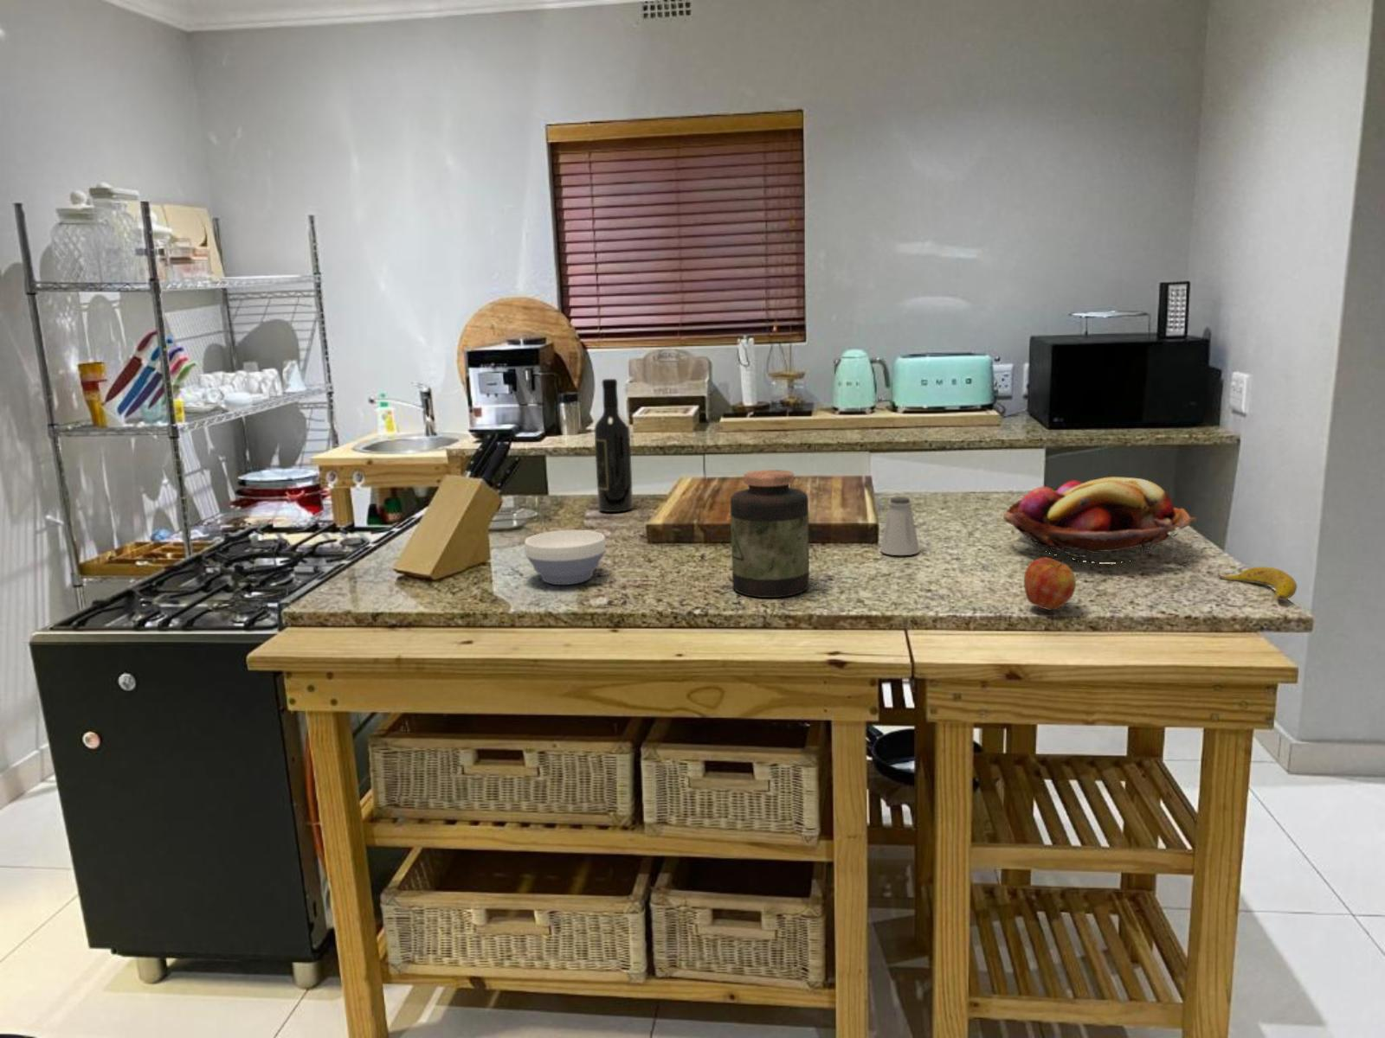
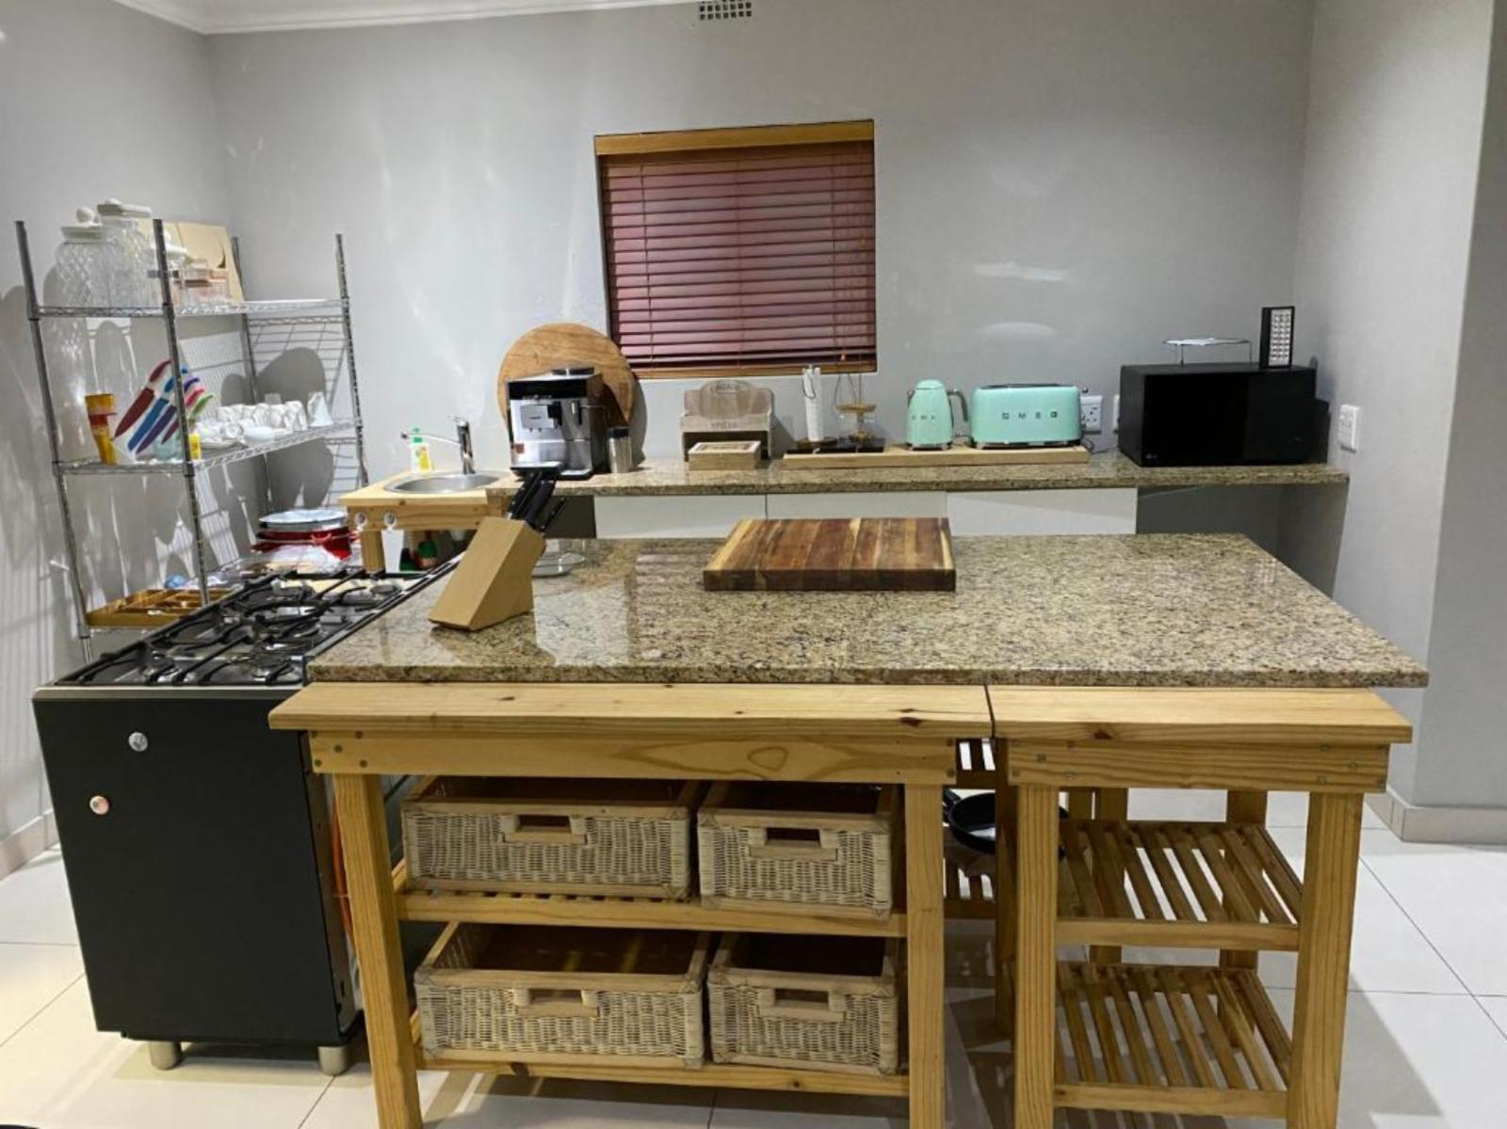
- bowl (565, 558)
- fruit basket (1096, 512)
- banana (1260, 580)
- wine bottle (612, 445)
- saltshaker (900, 524)
- jar (770, 531)
- apple (1049, 584)
